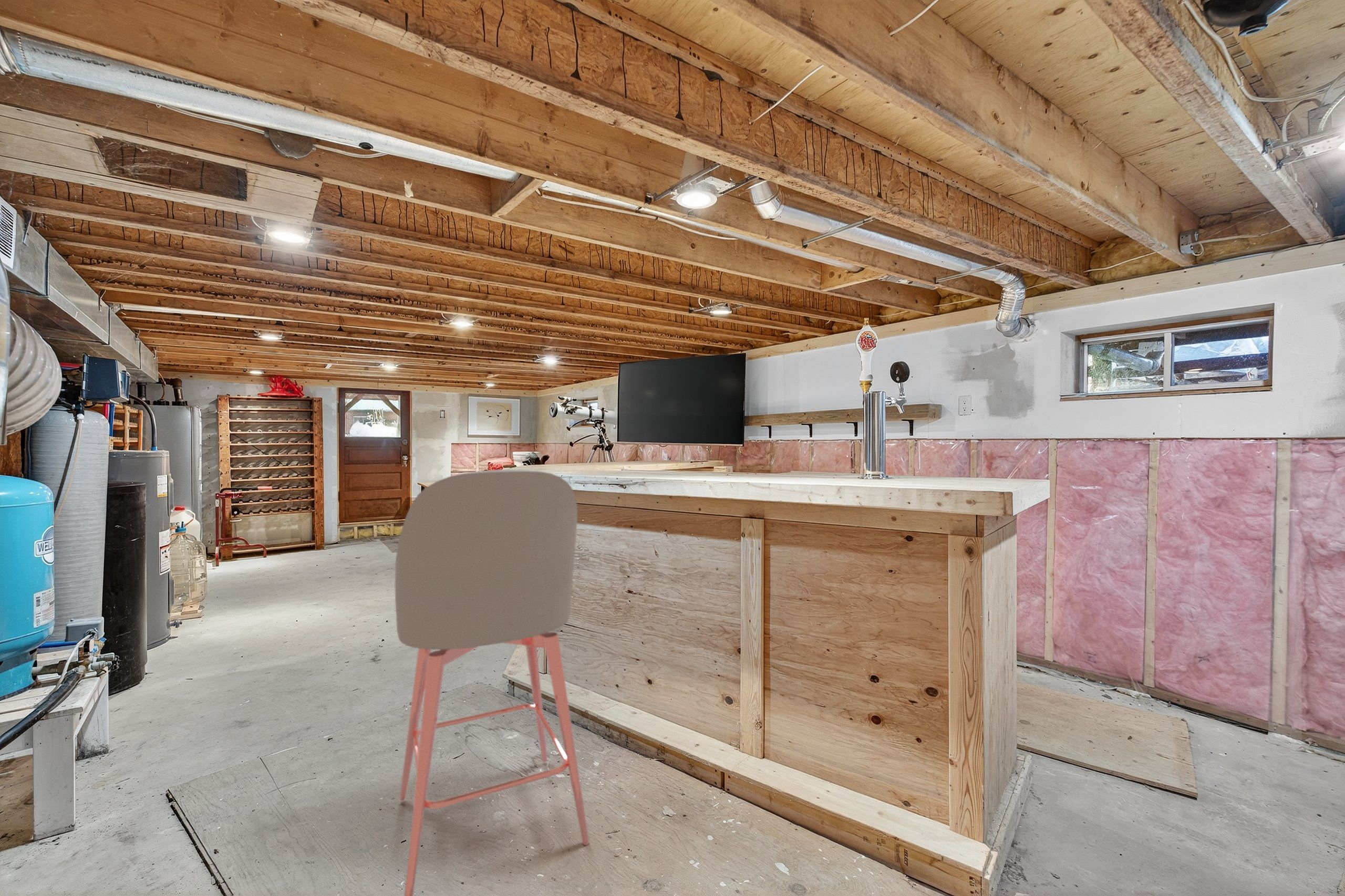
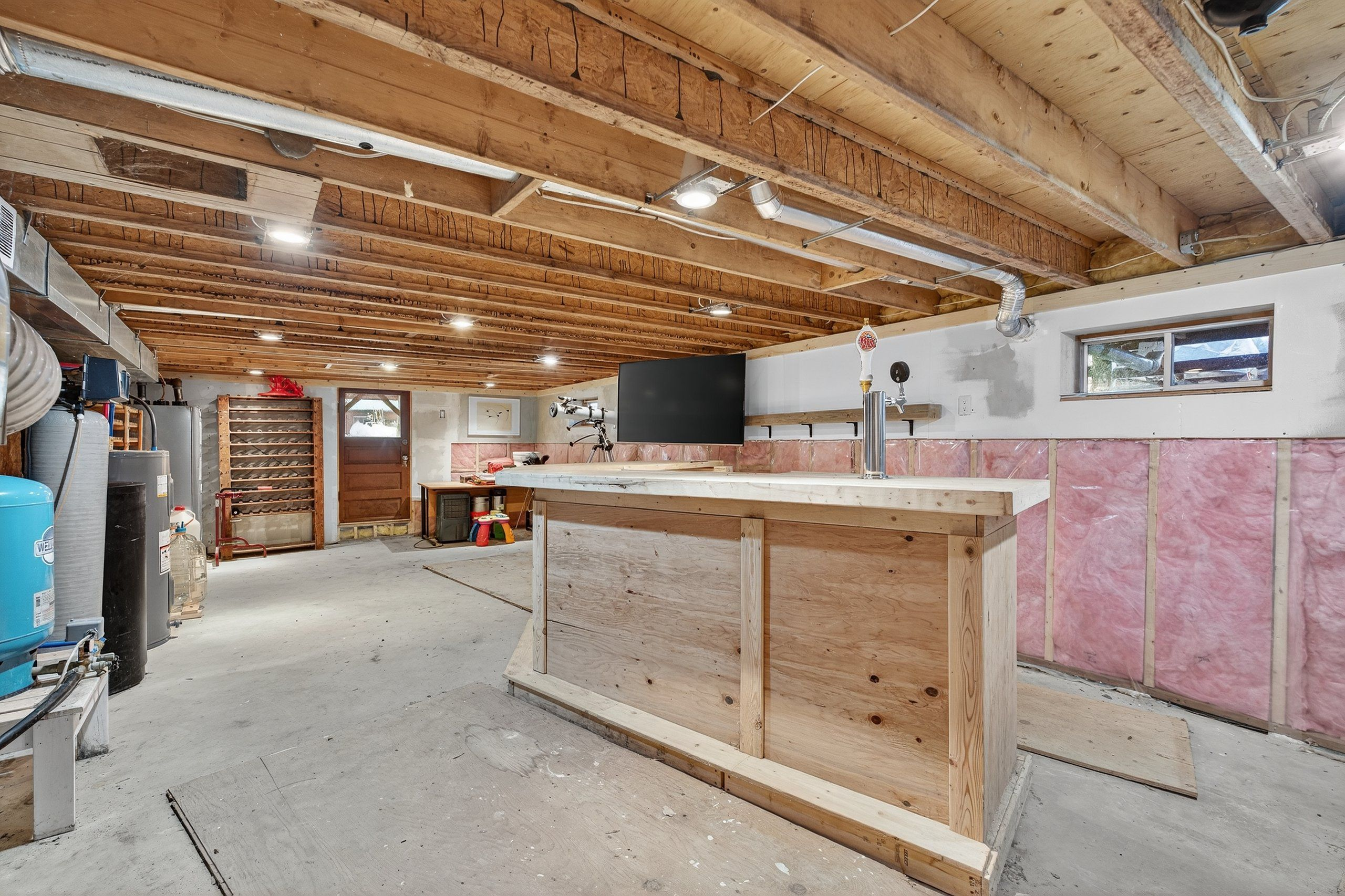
- bar stool (487, 644)
